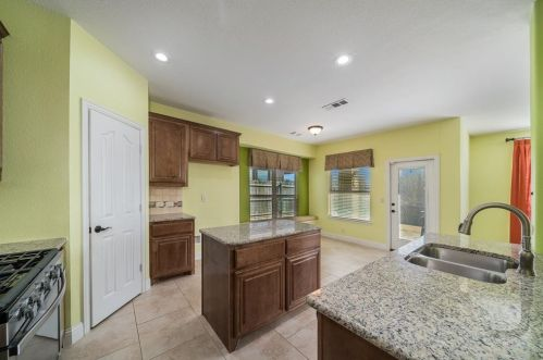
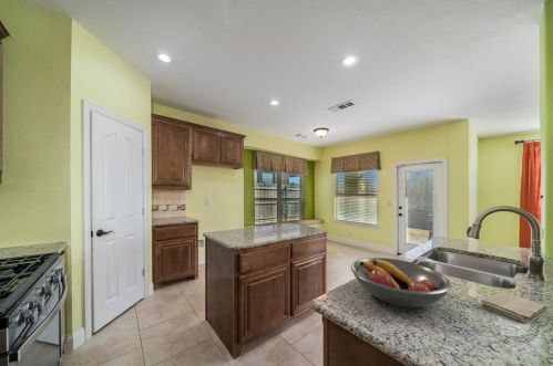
+ fruit bowl (396, 280)
+ washcloth (512, 304)
